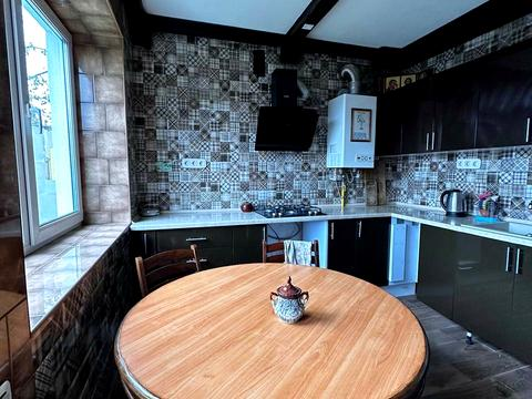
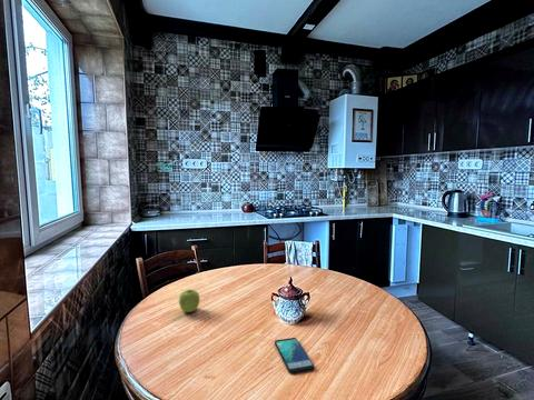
+ fruit (189, 299)
+ smartphone (293, 353)
